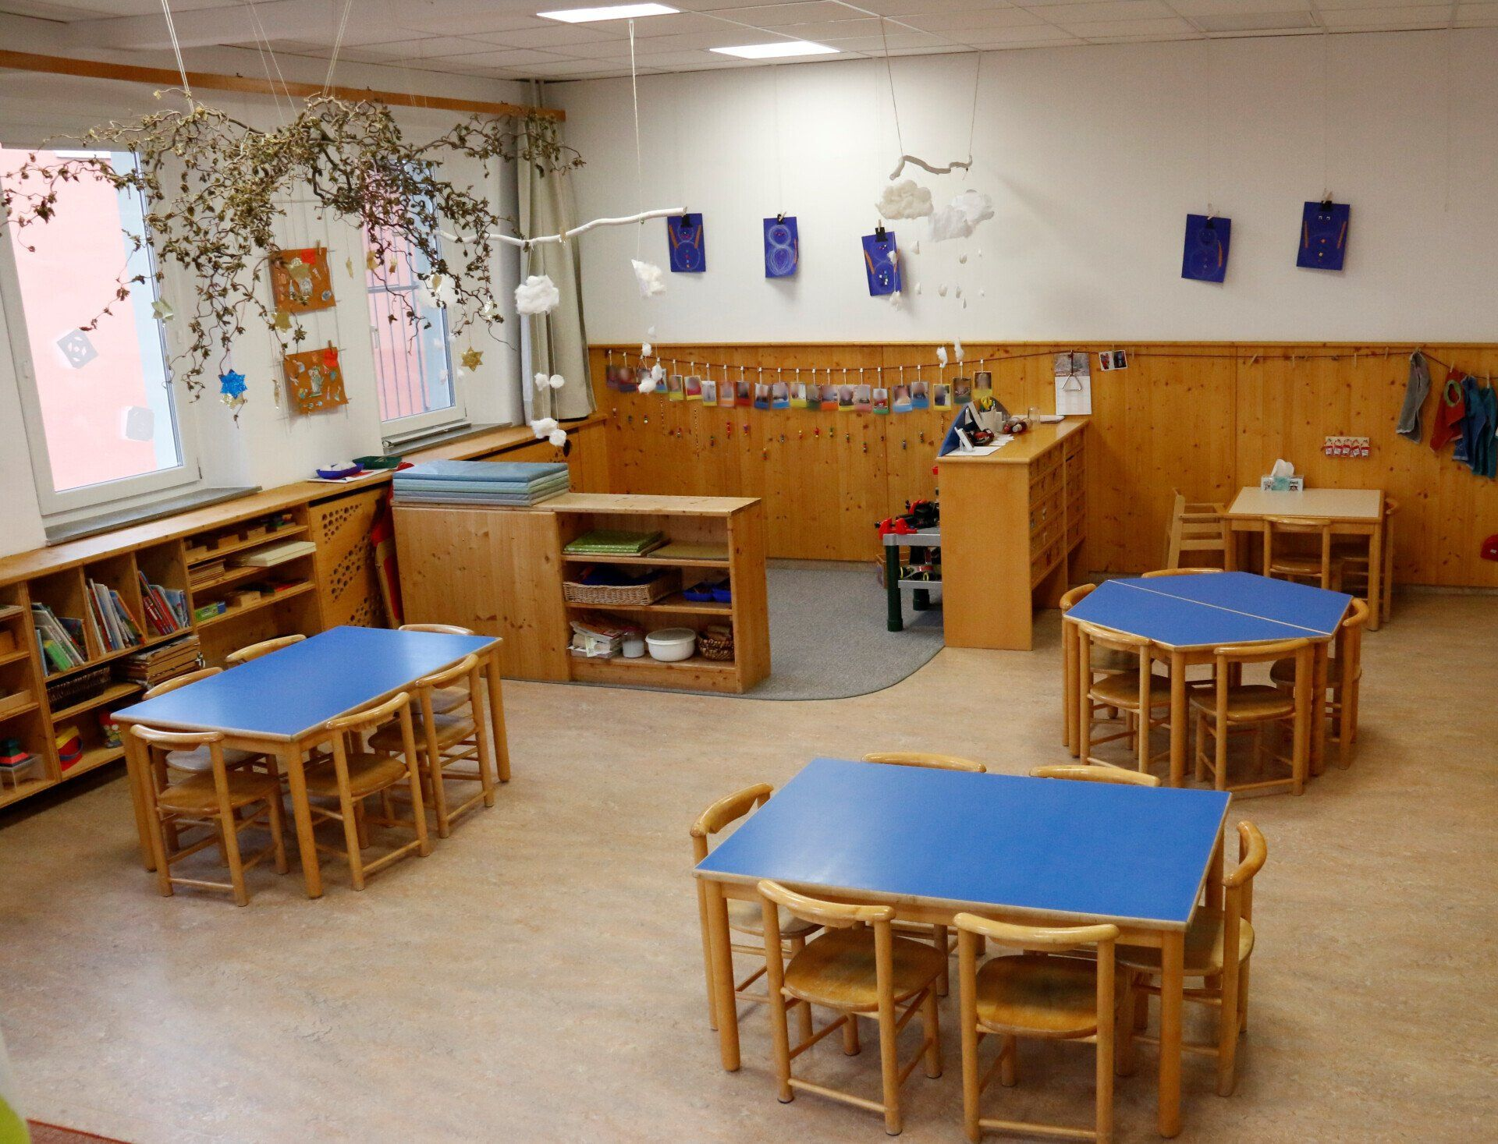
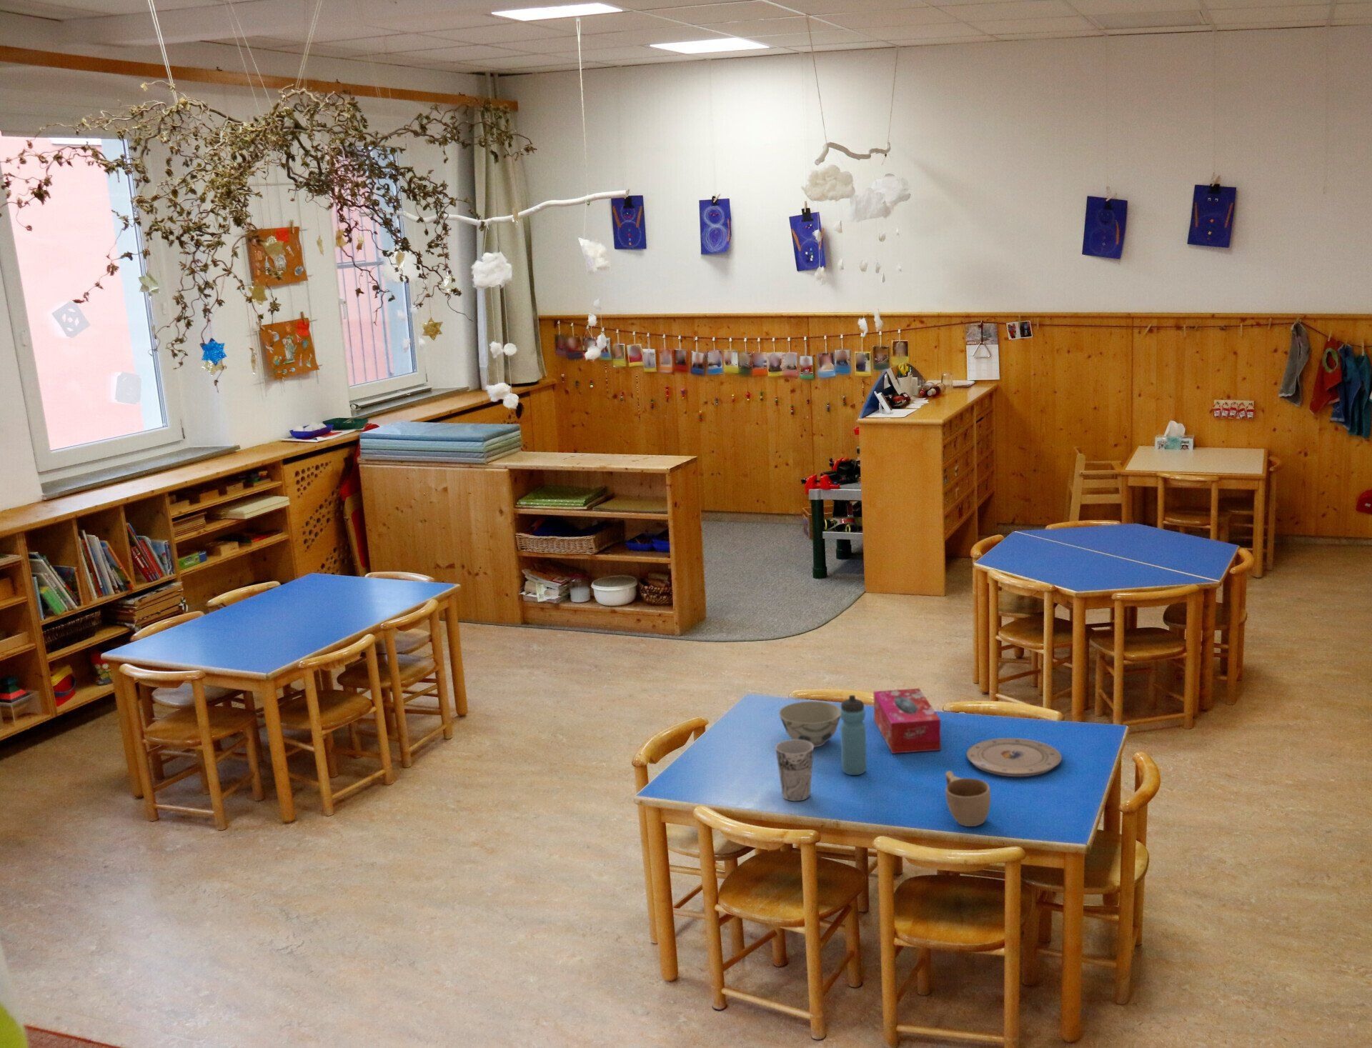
+ cup (795, 771)
+ plate (1013, 757)
+ tissue box (906, 719)
+ water bottle (853, 733)
+ bowl (810, 727)
+ cup (965, 799)
